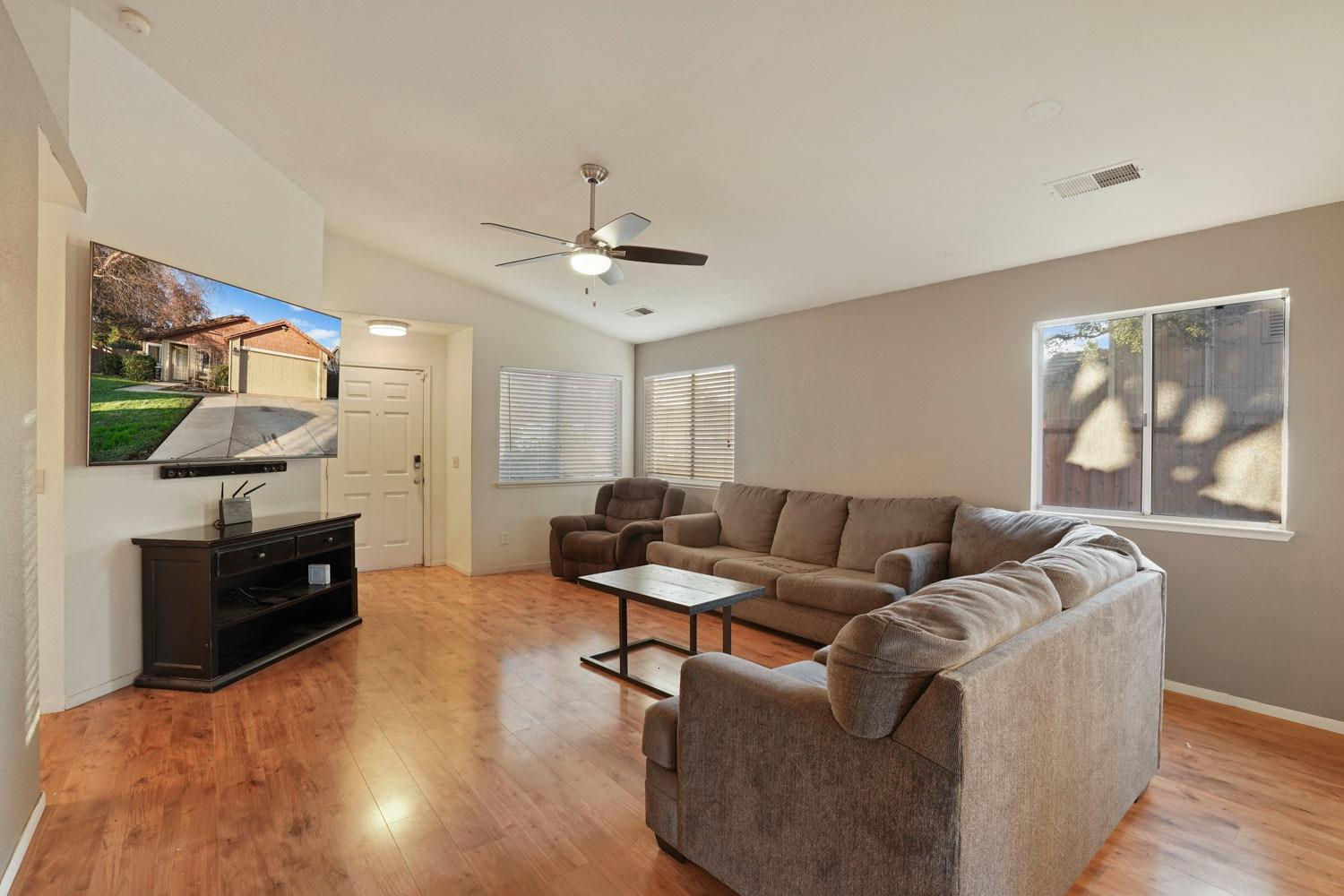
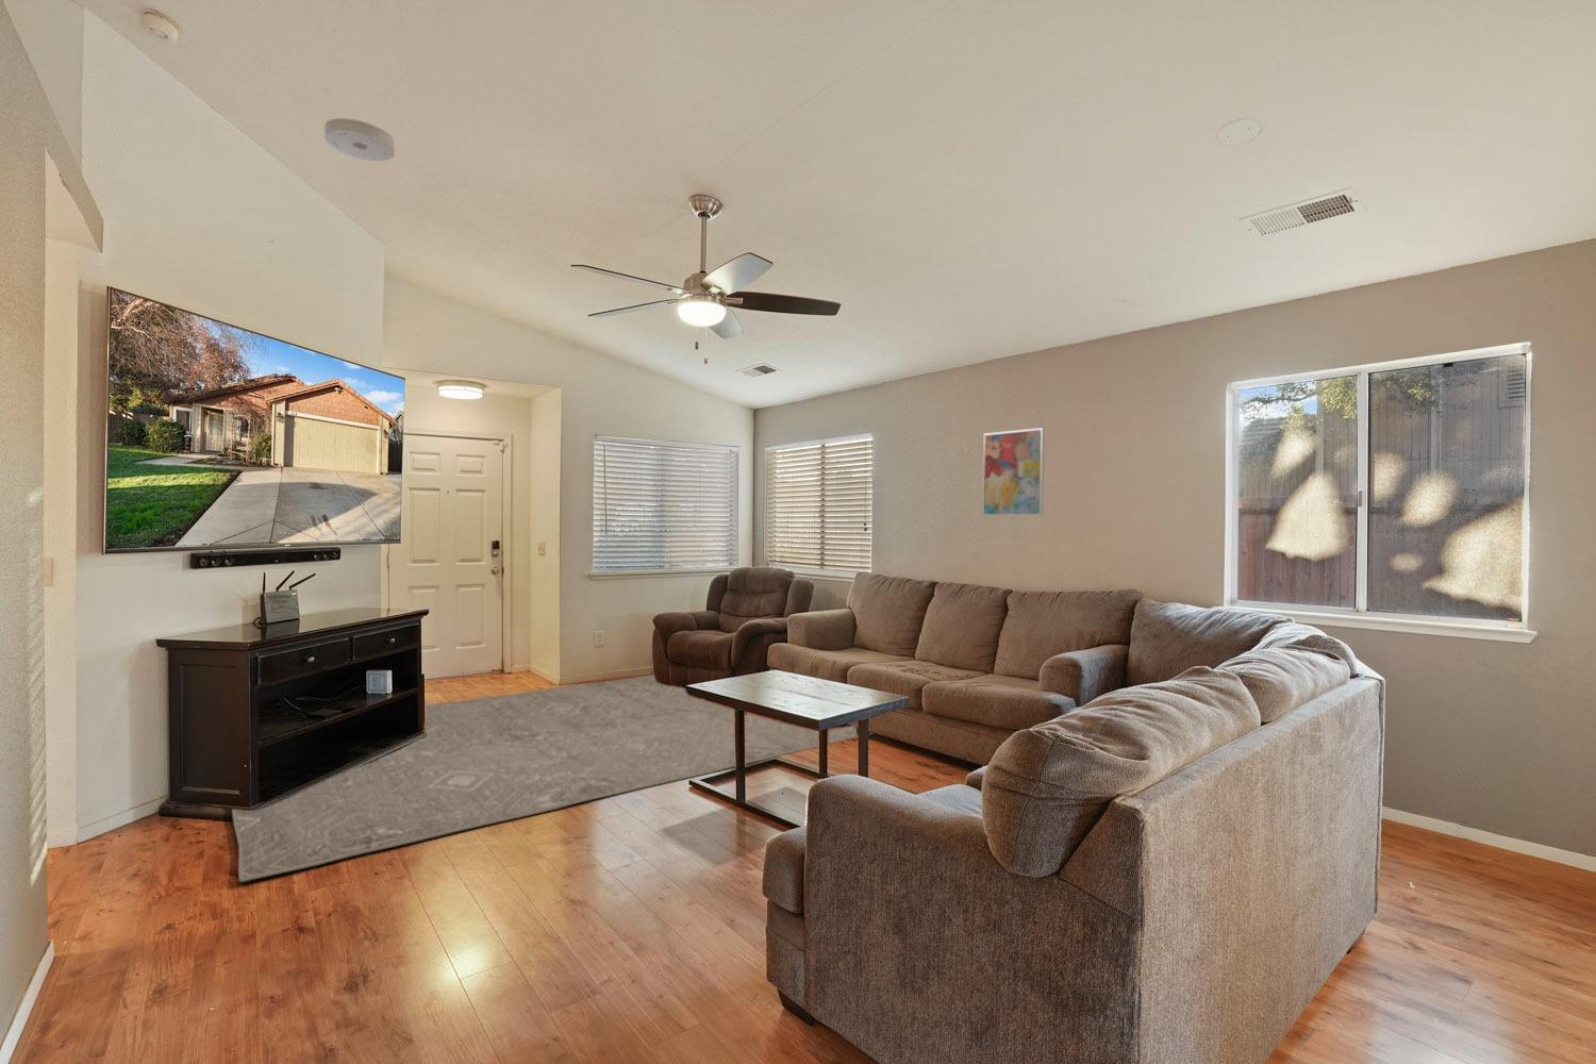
+ smoke detector (360, 140)
+ rug (560, 732)
+ wall art (1012, 474)
